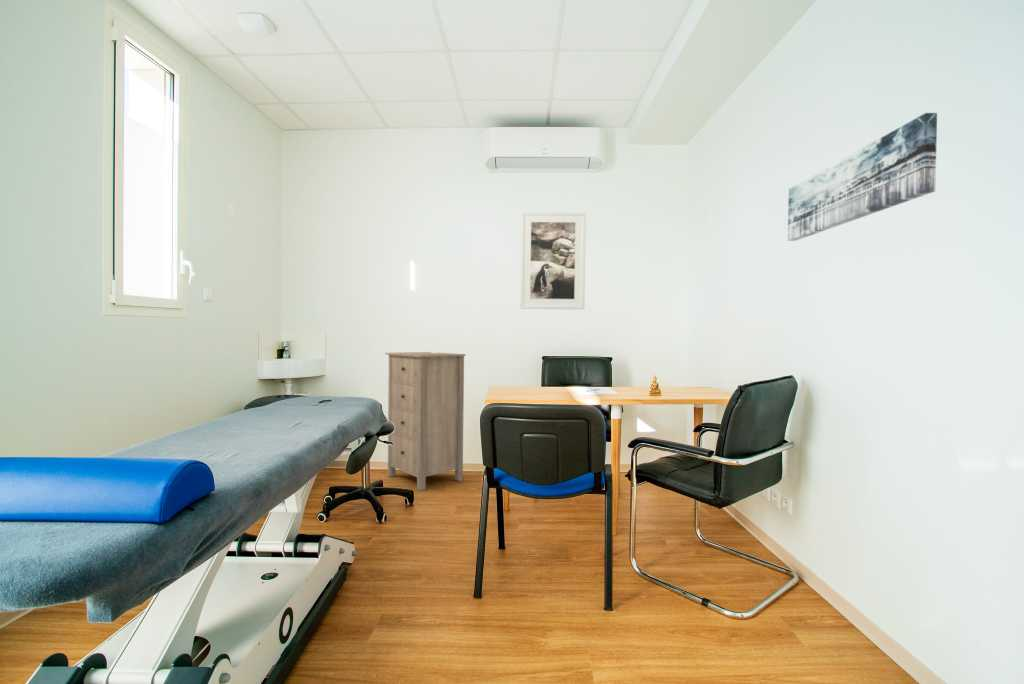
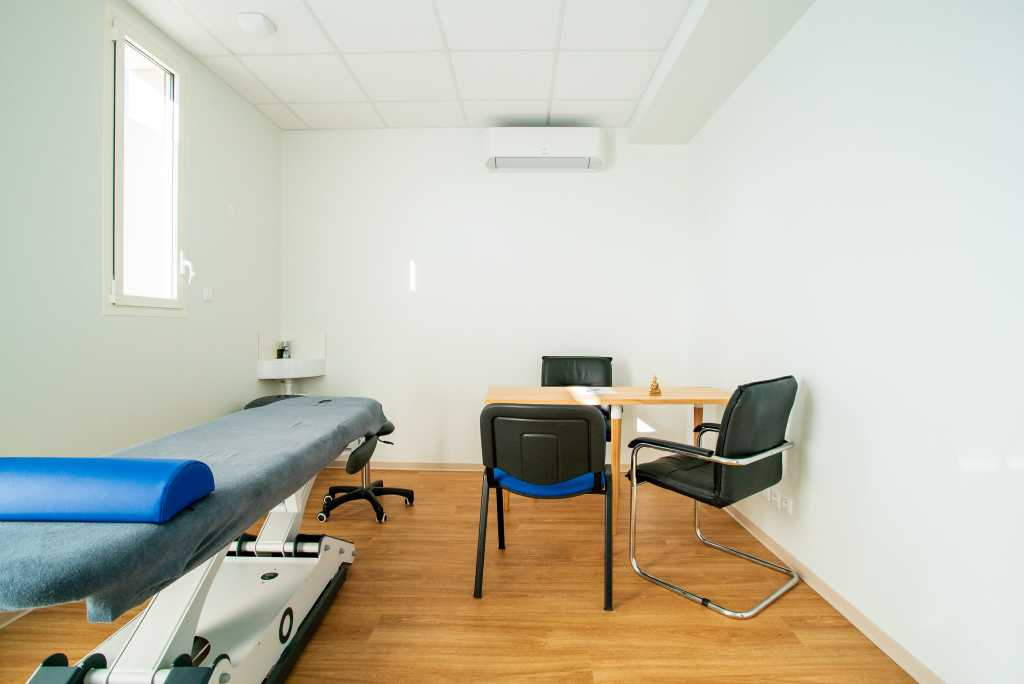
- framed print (552, 260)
- wall art (847, 189)
- storage cabinet (424, 415)
